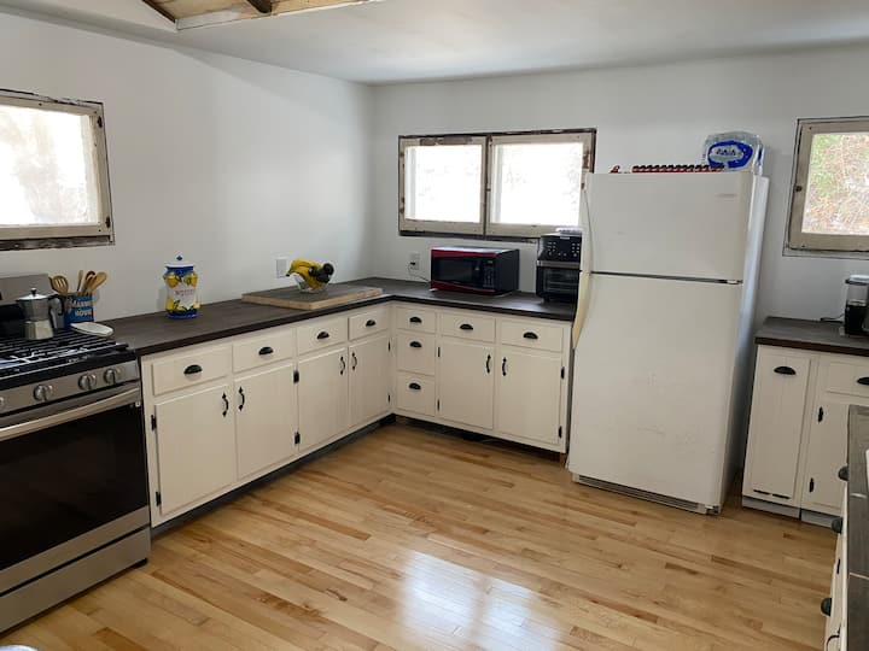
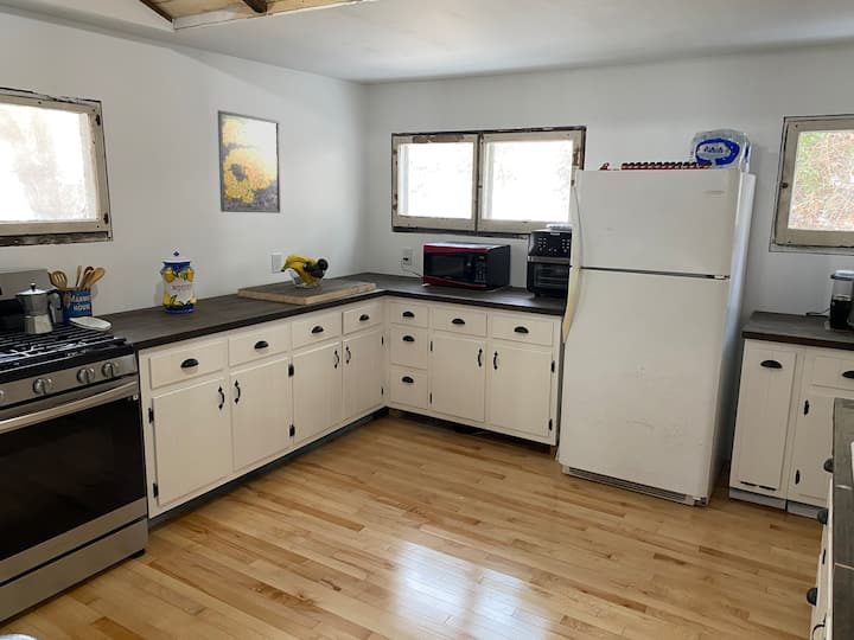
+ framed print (250, 165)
